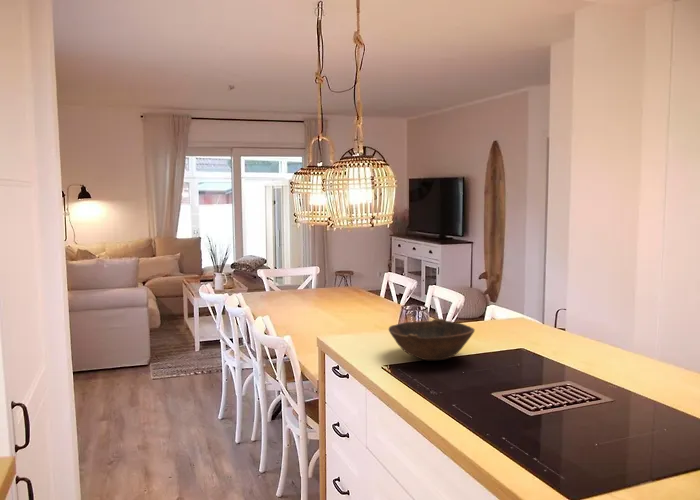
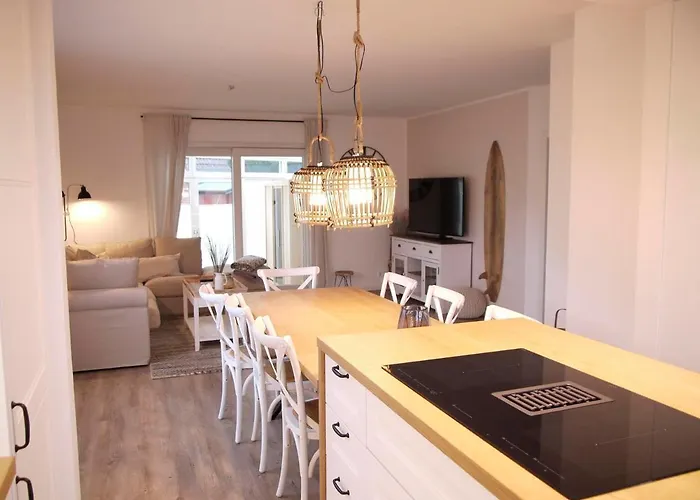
- bowl (430, 341)
